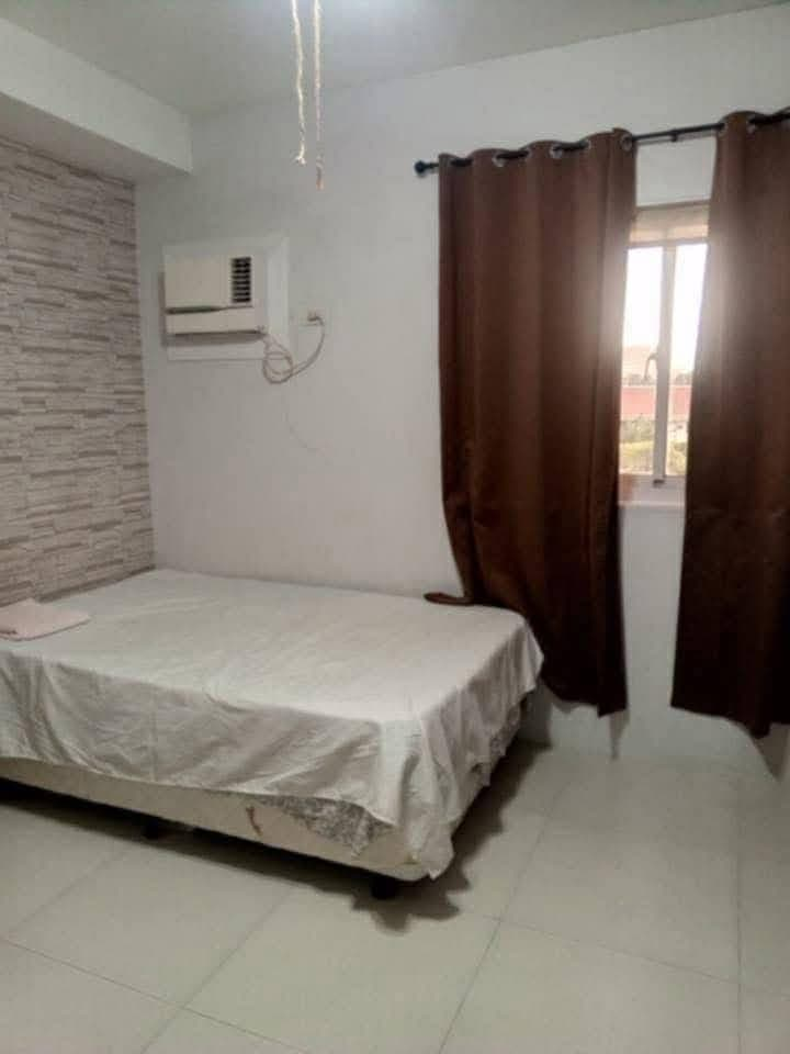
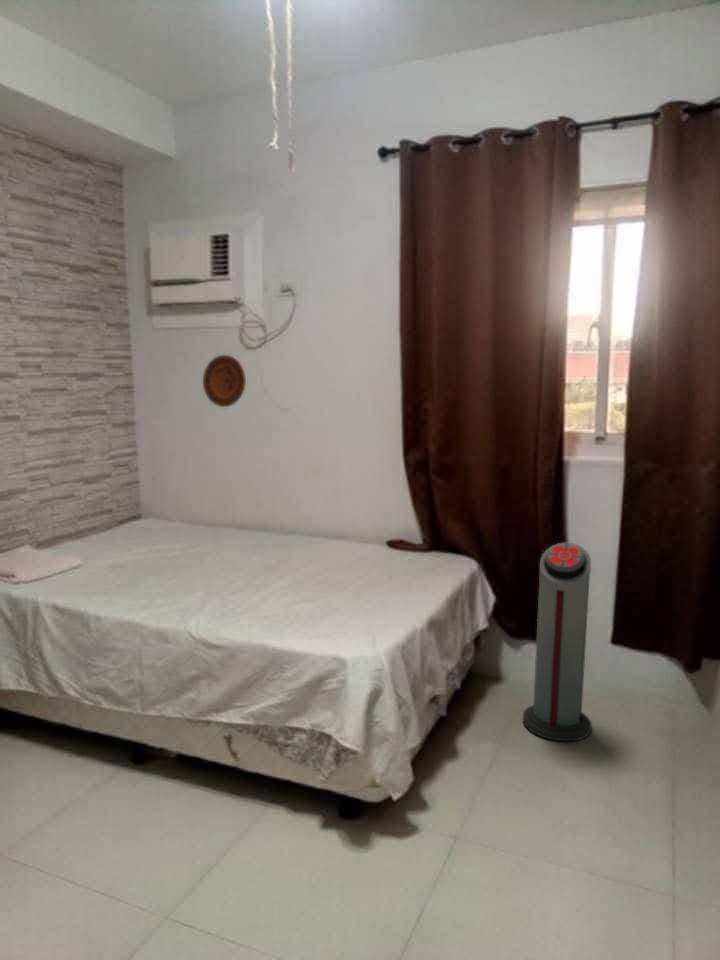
+ air purifier (561, 636)
+ decorative plate (224, 381)
